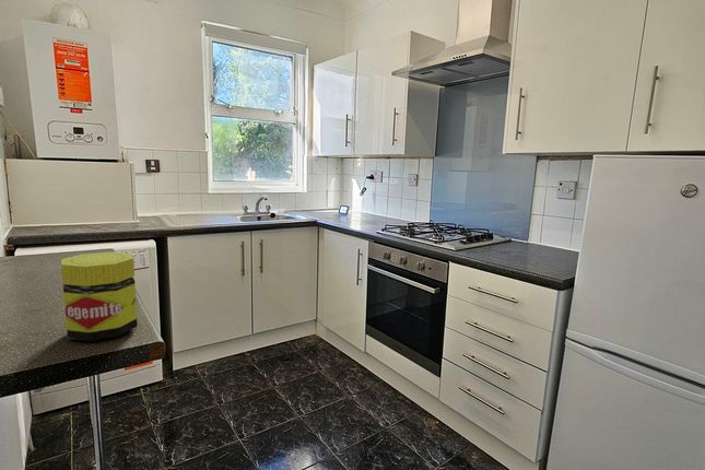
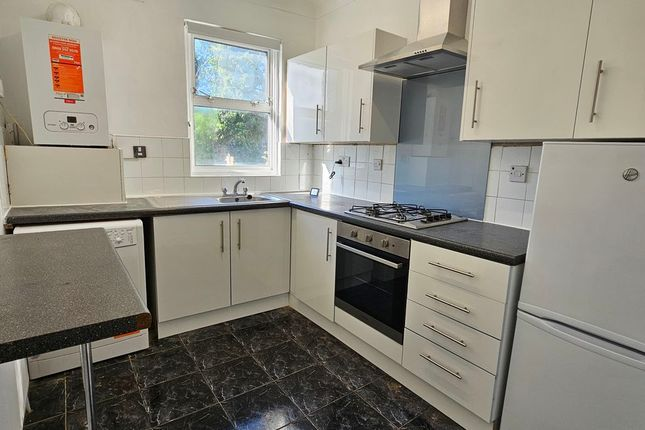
- jar (101, 295)
